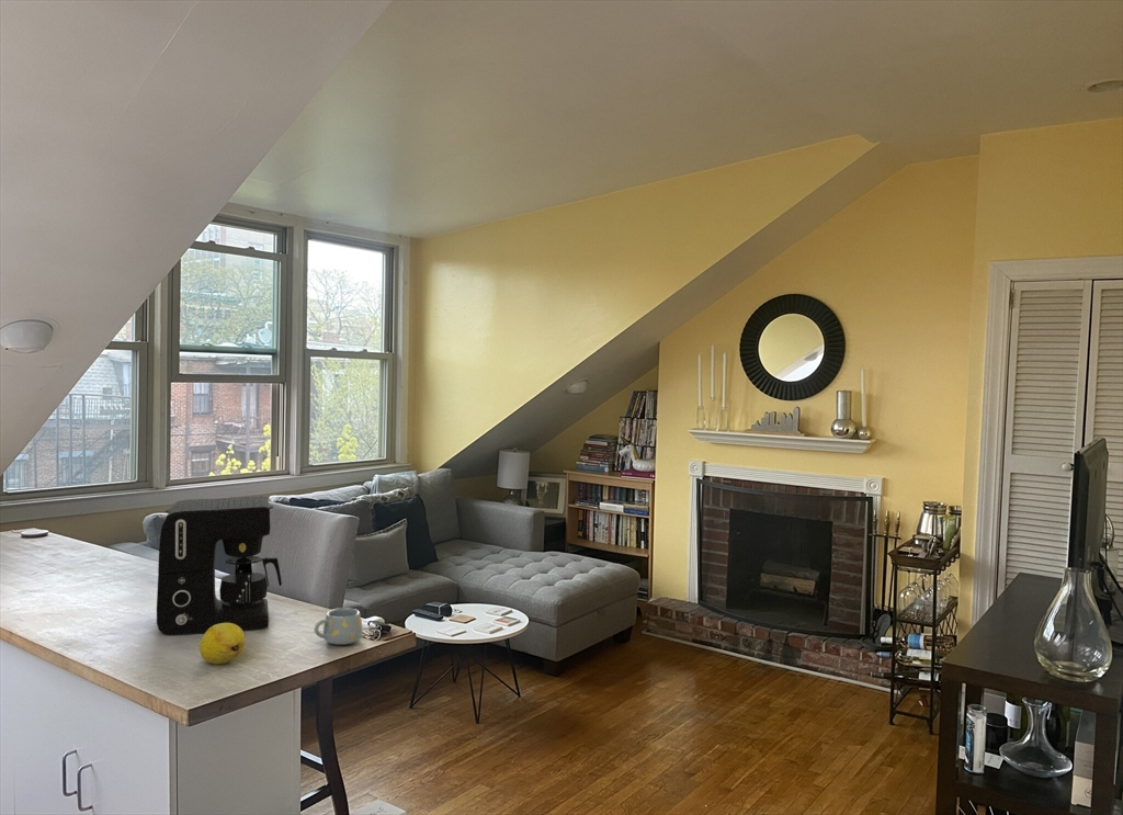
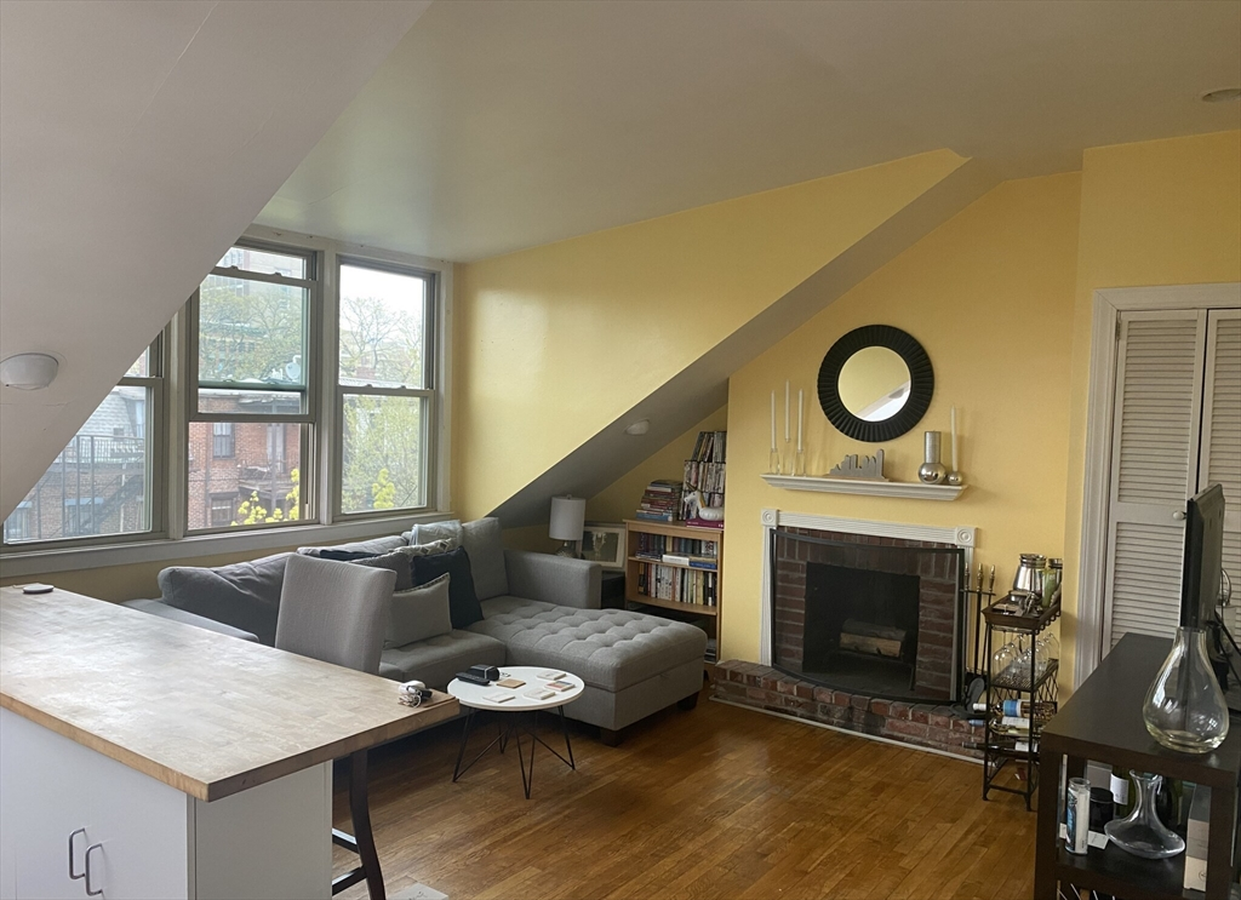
- fruit (223, 643)
- mug (337, 627)
- coffee maker (226, 562)
